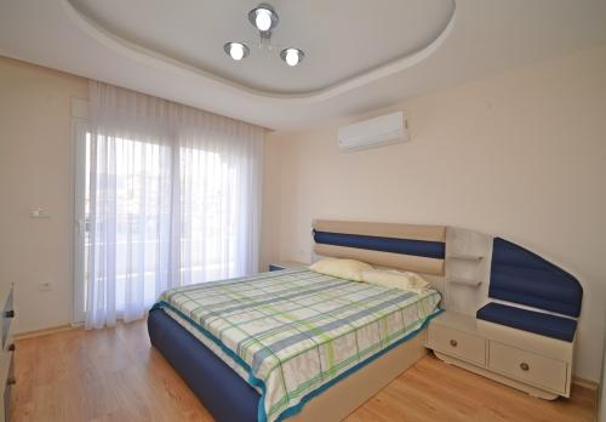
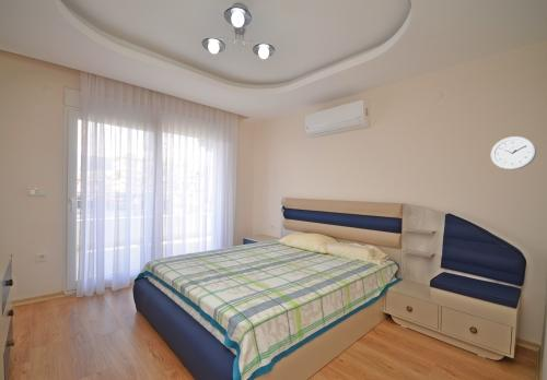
+ wall clock (512, 153)
